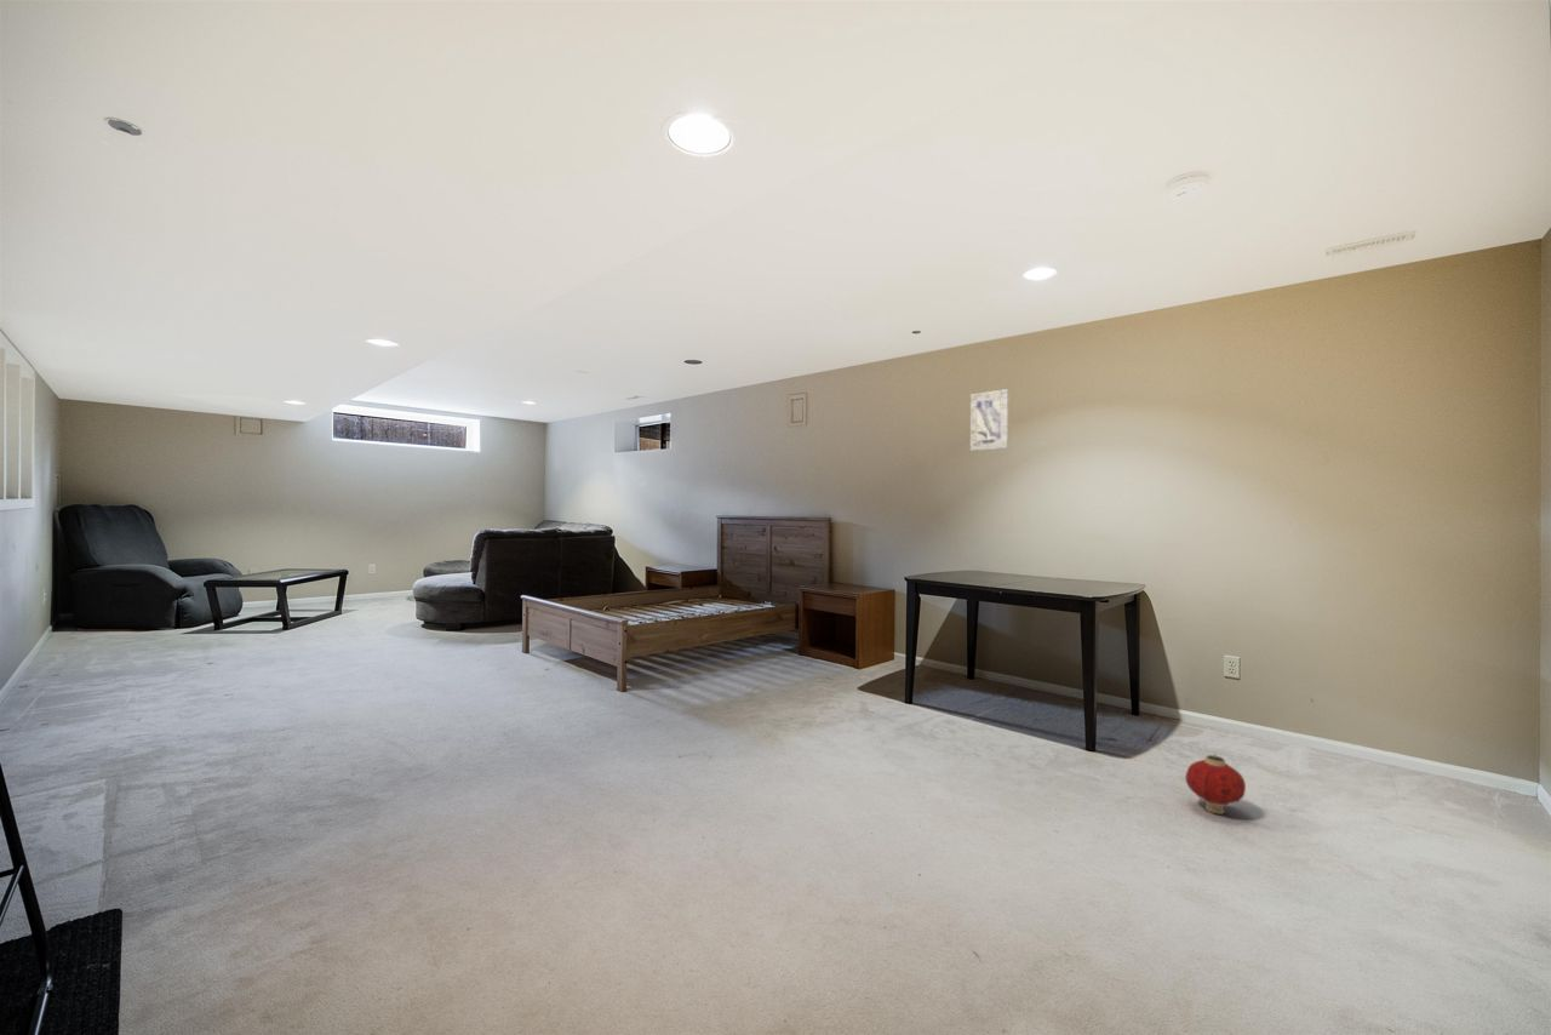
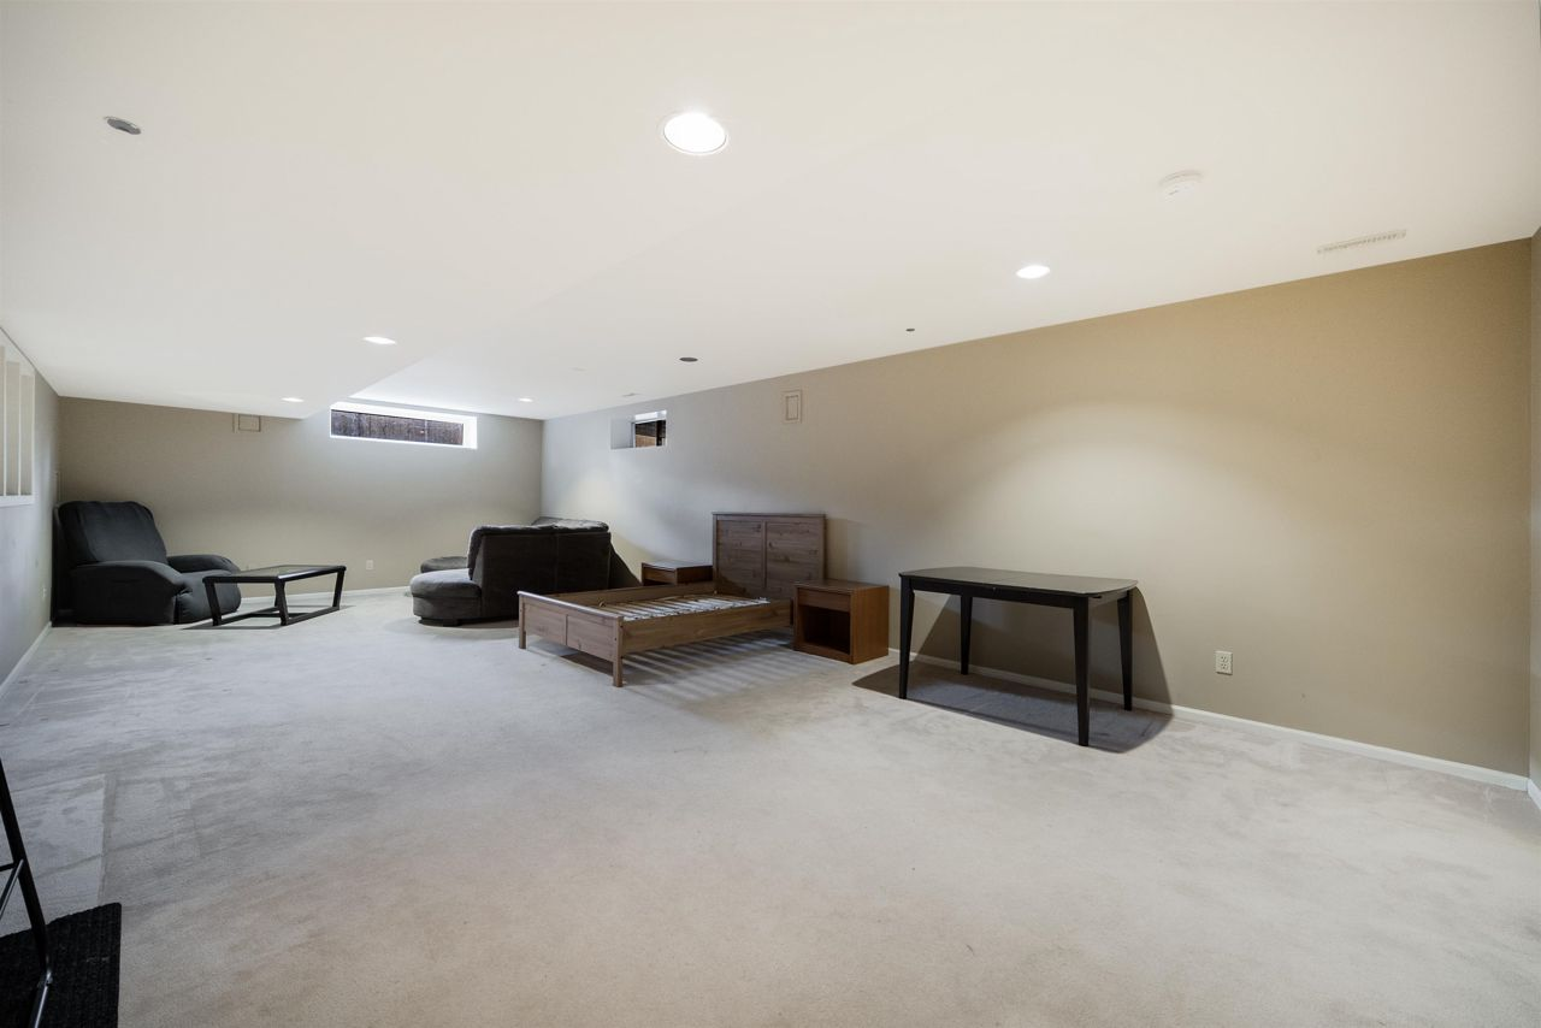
- wall art (989, 421)
- lantern (1214, 770)
